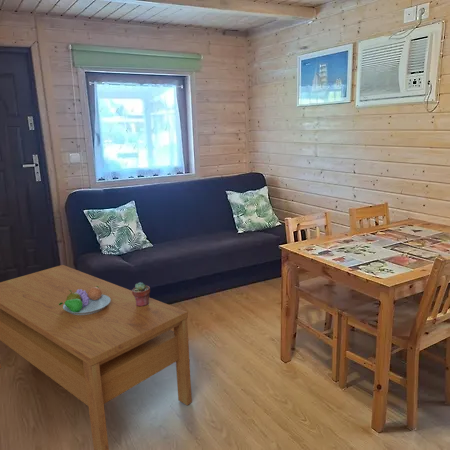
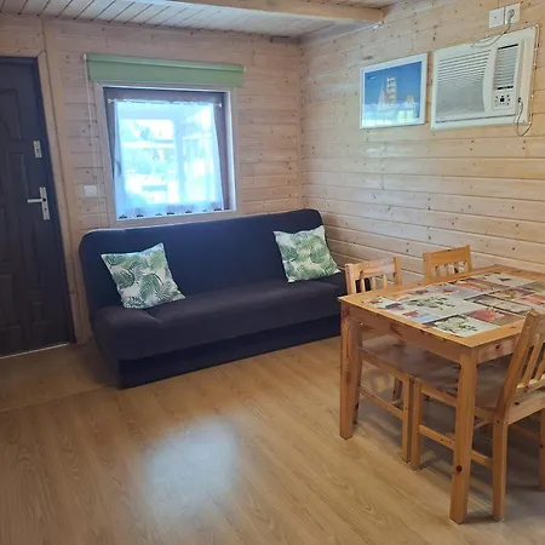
- coffee table (78, 342)
- fruit bowl (84, 298)
- potted succulent (141, 292)
